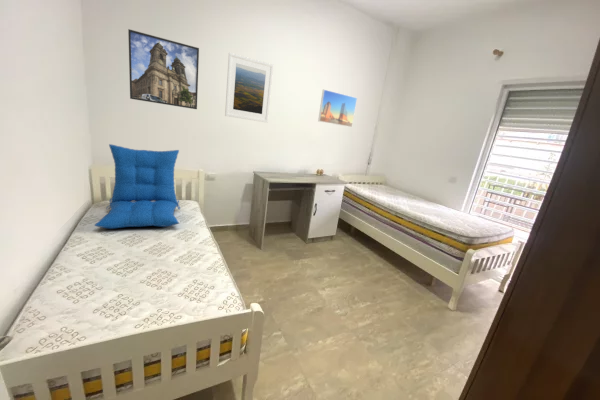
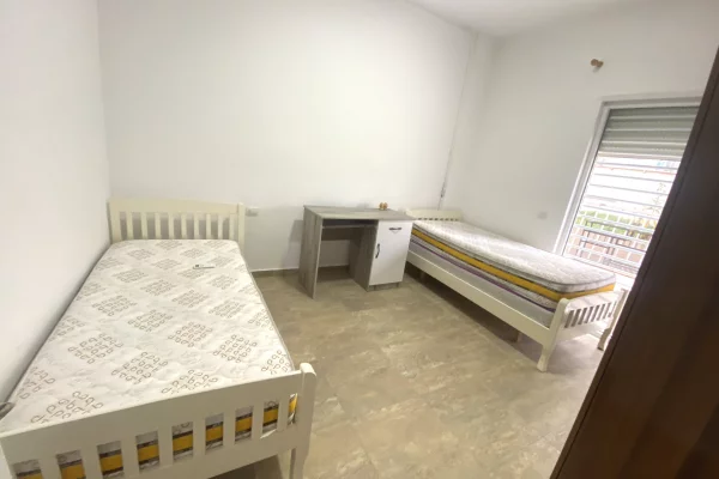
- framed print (338, 109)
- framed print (249, 90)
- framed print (165, 72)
- seat cushion (142, 185)
